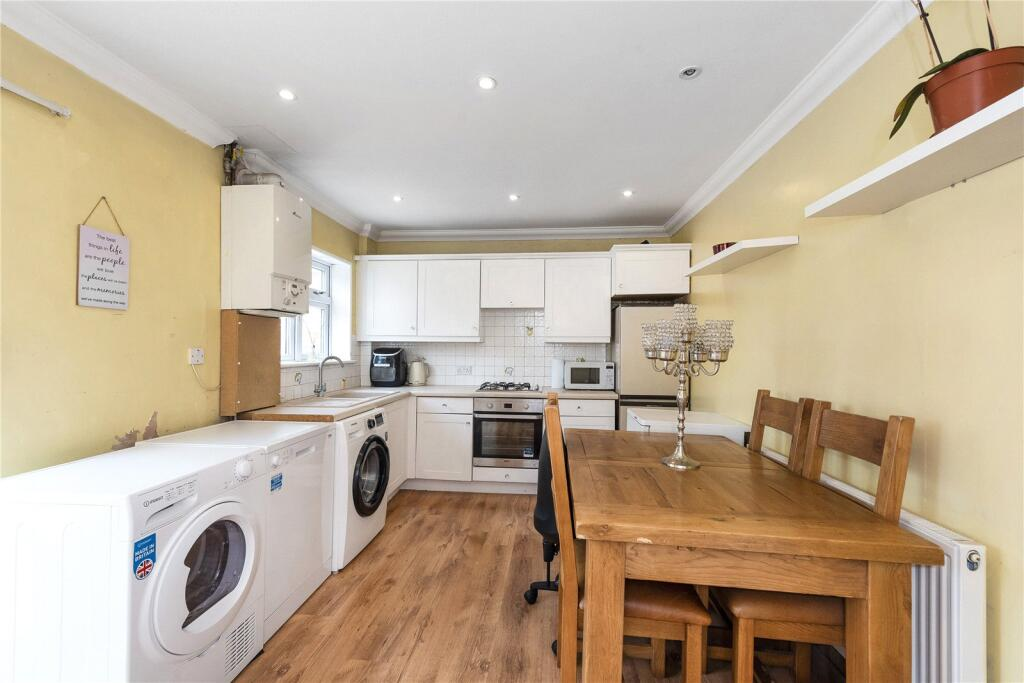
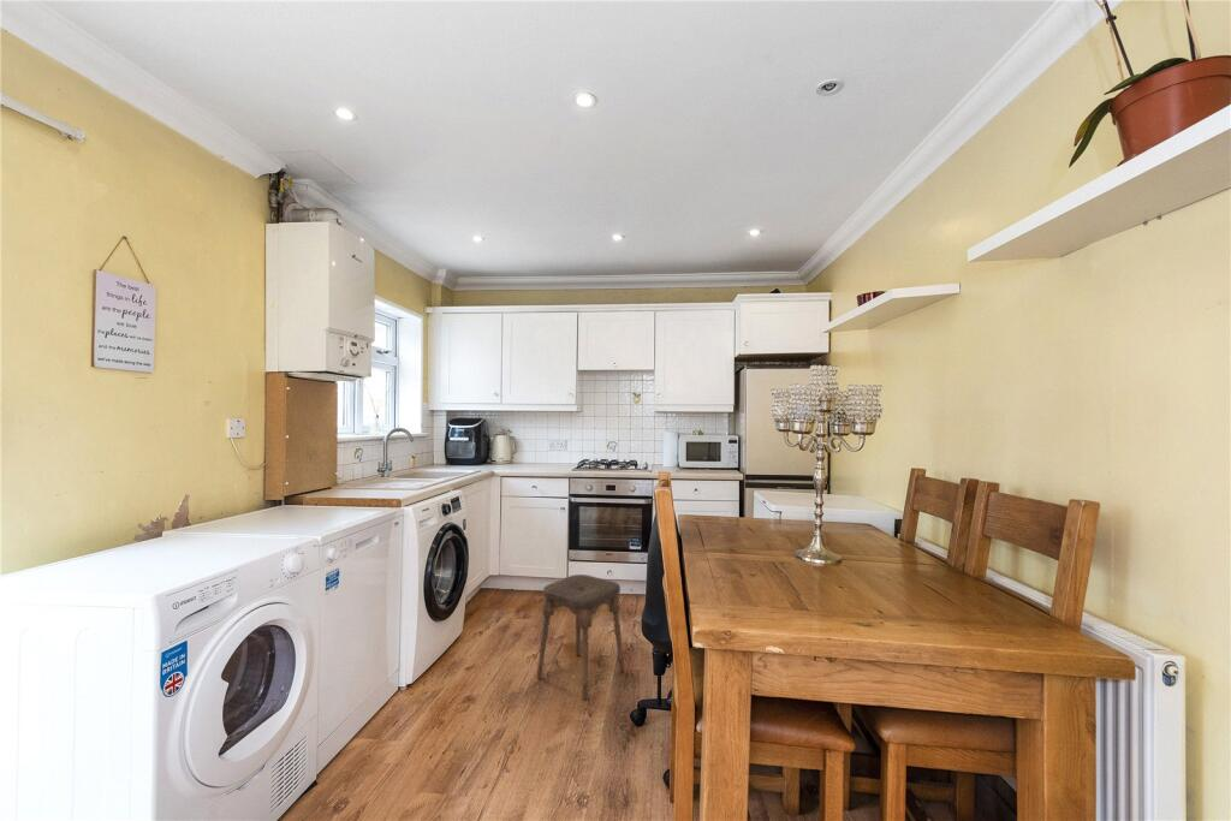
+ stool (582, 630)
